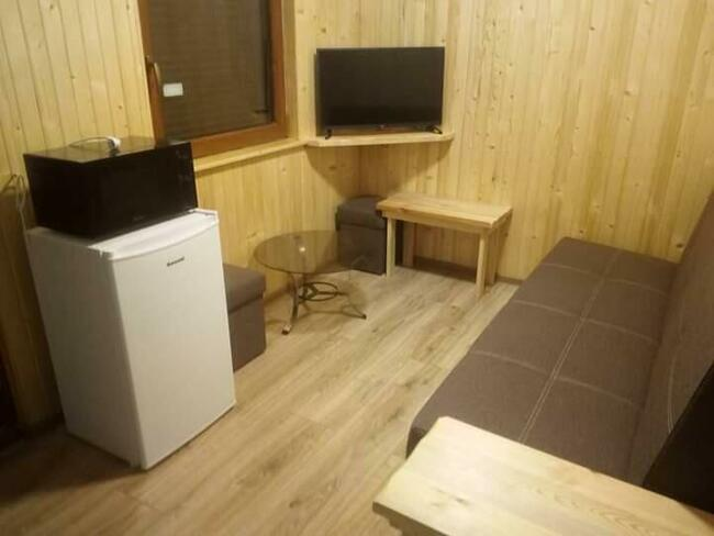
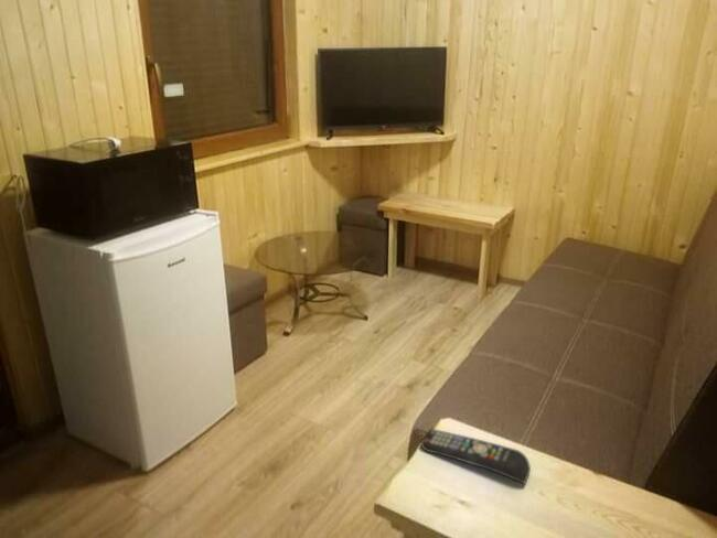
+ remote control (474, 452)
